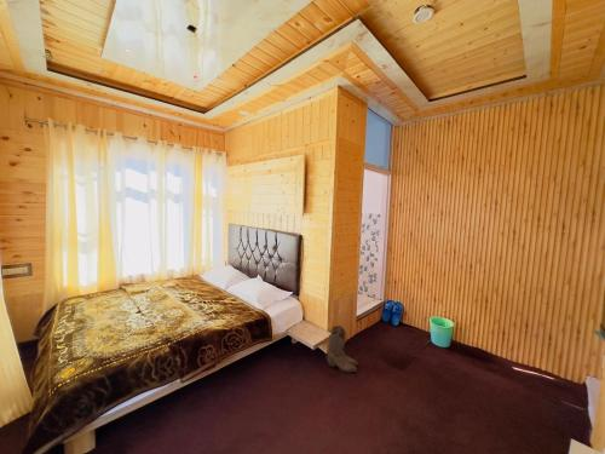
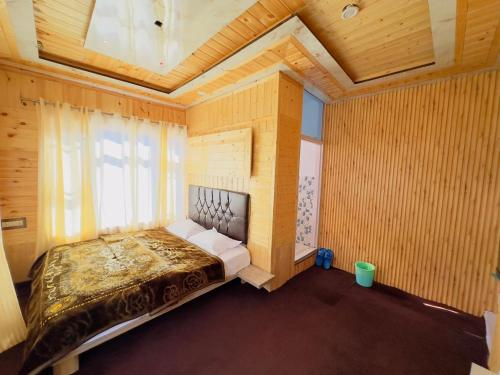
- boots (342, 346)
